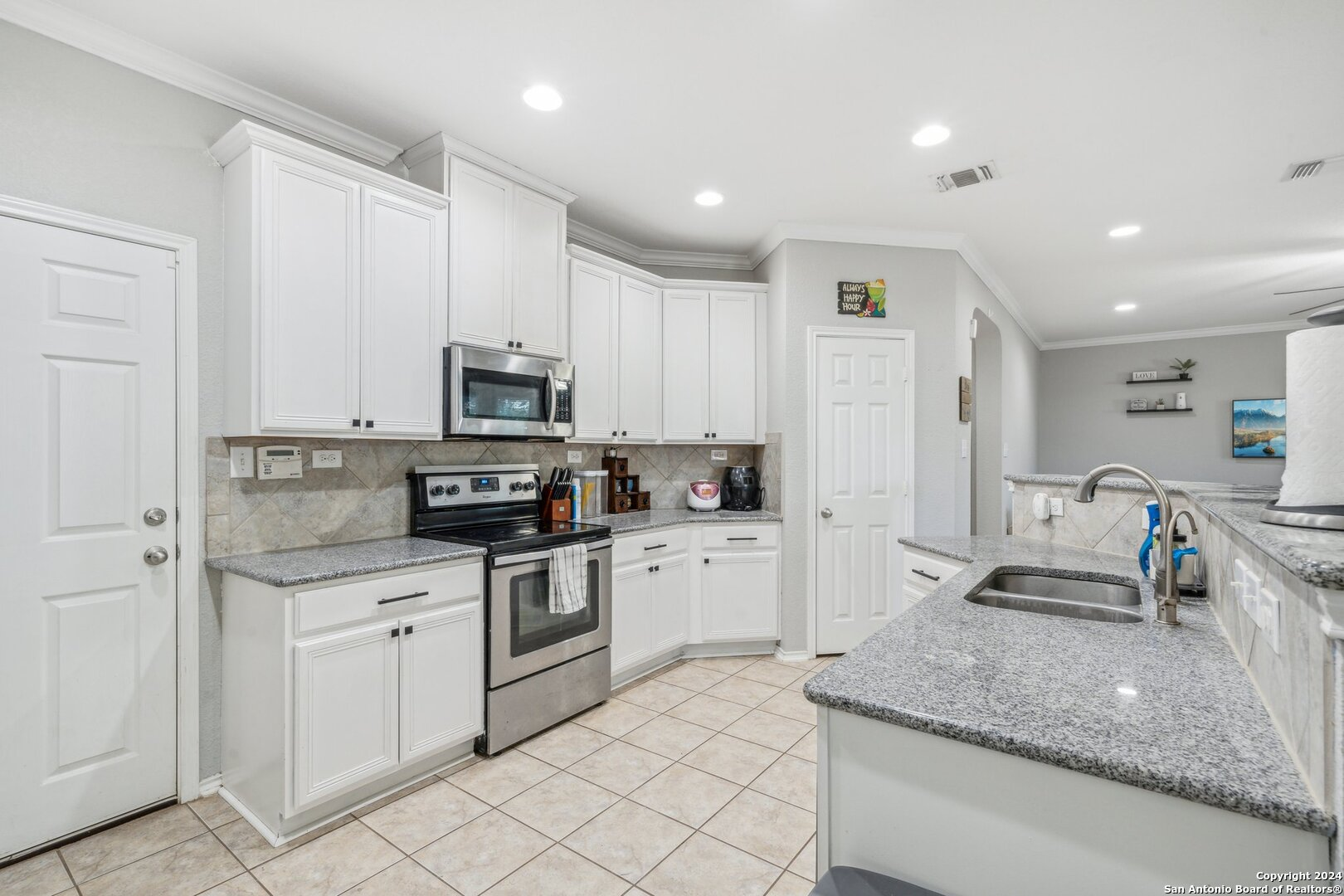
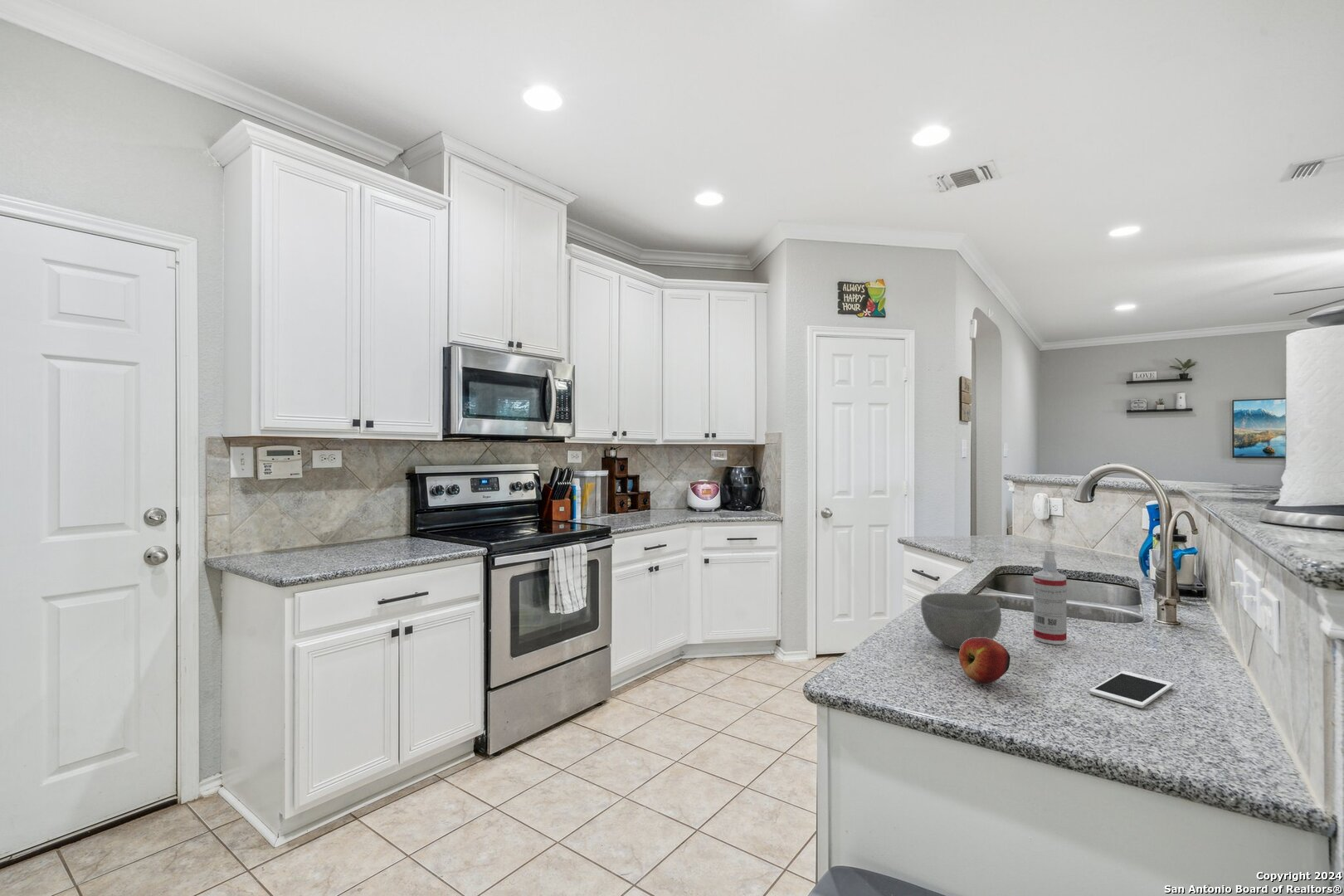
+ bowl (960, 623)
+ cell phone (1132, 688)
+ apple (984, 659)
+ spray bottle (1049, 595)
